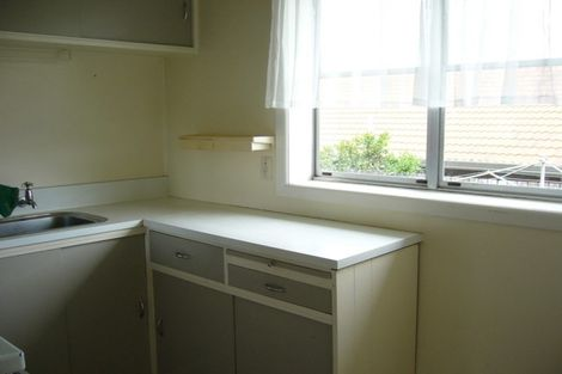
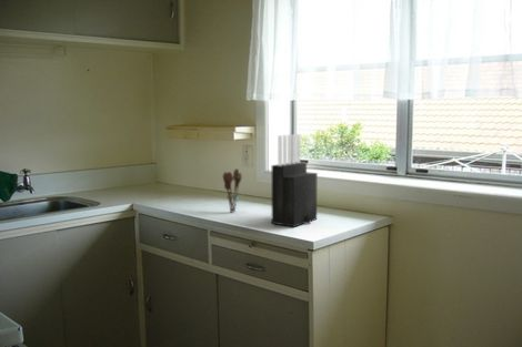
+ utensil holder (230, 190)
+ knife block (297, 178)
